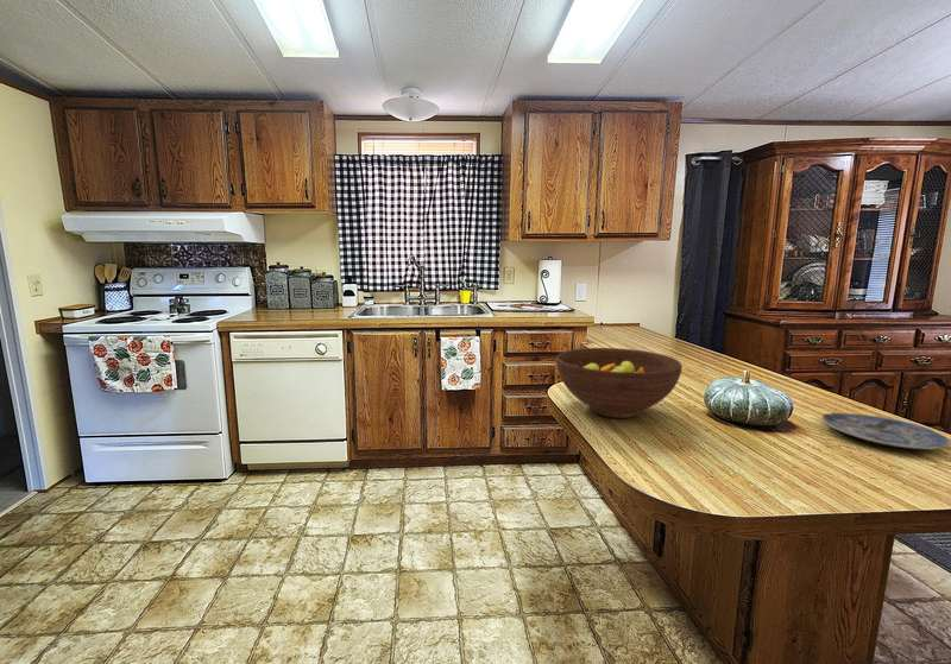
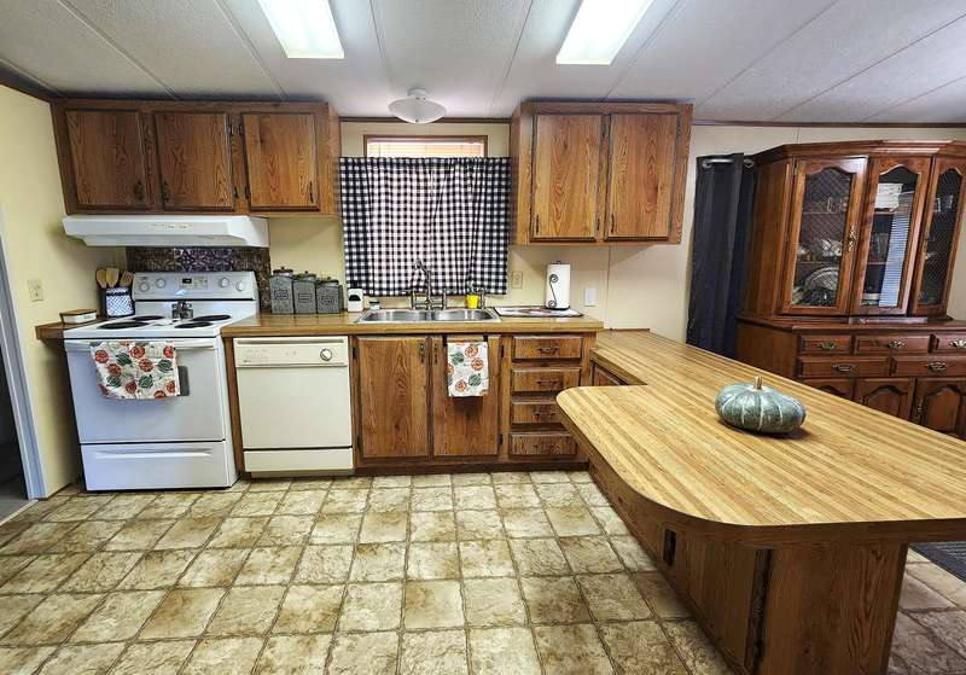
- fruit bowl (615, 385)
- plate (881, 431)
